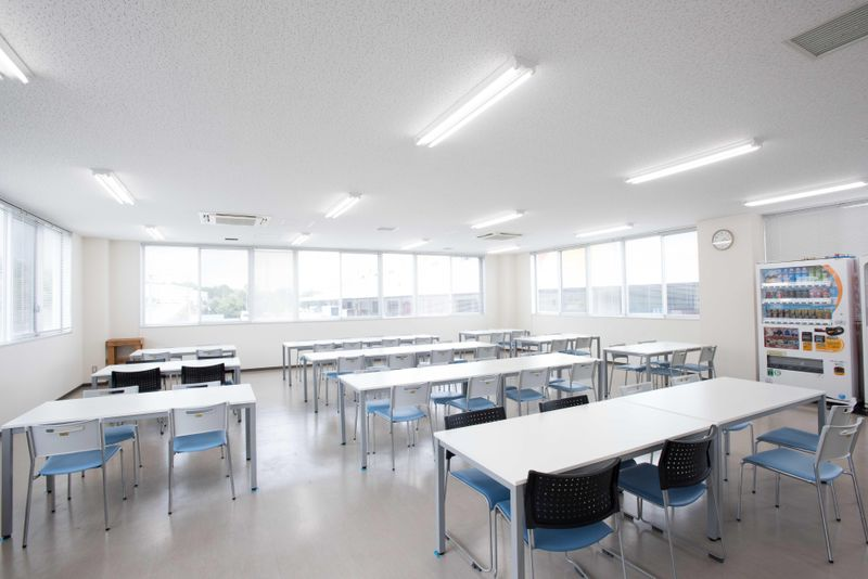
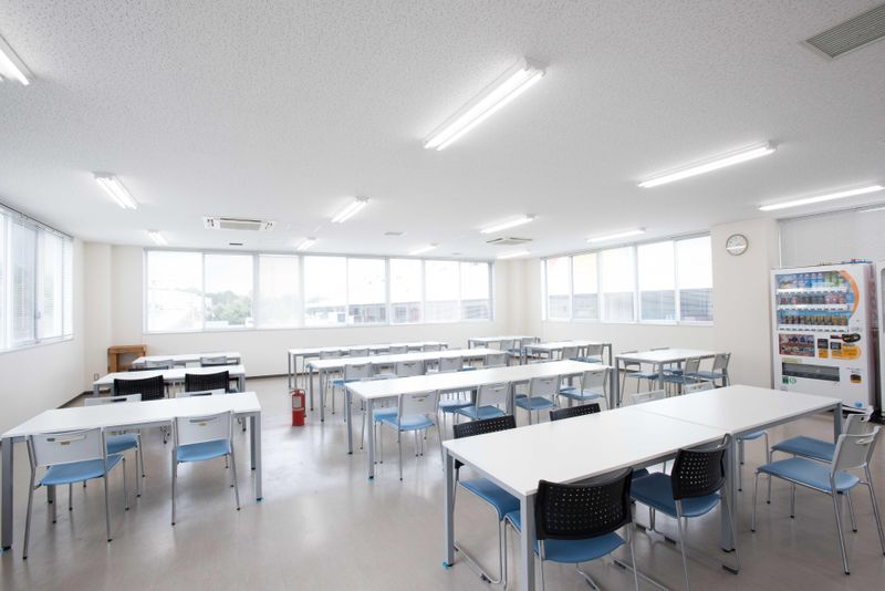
+ fire extinguisher (298, 405)
